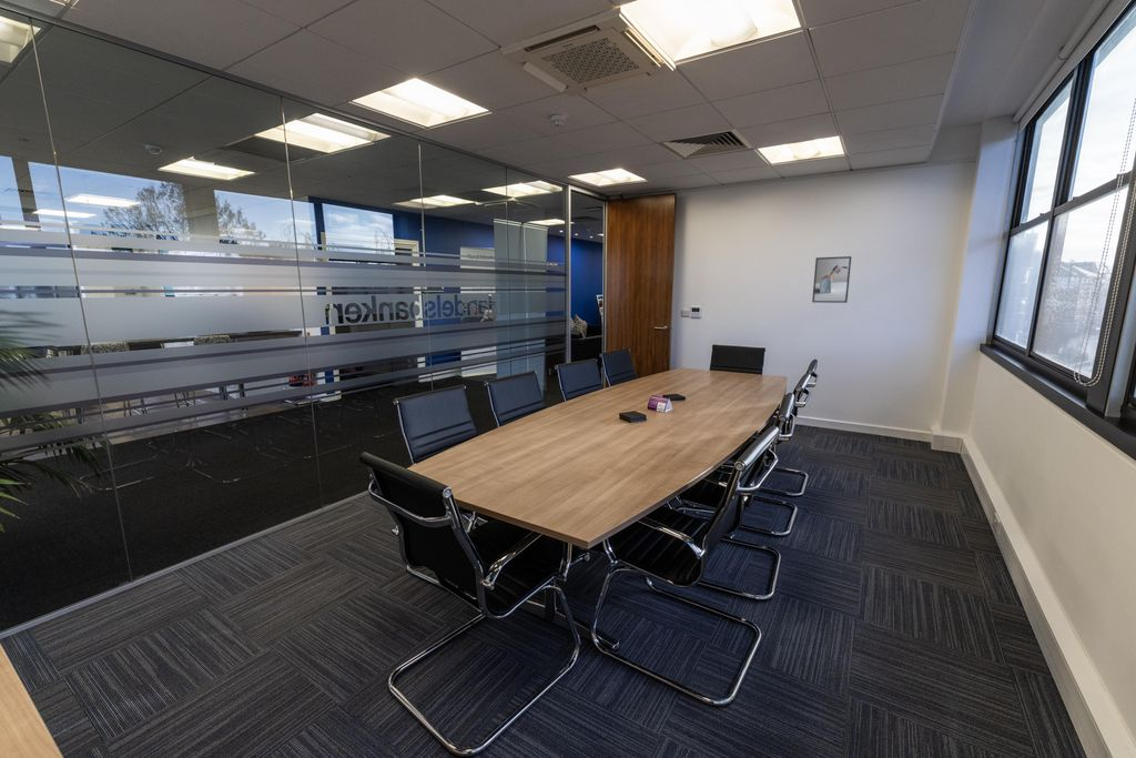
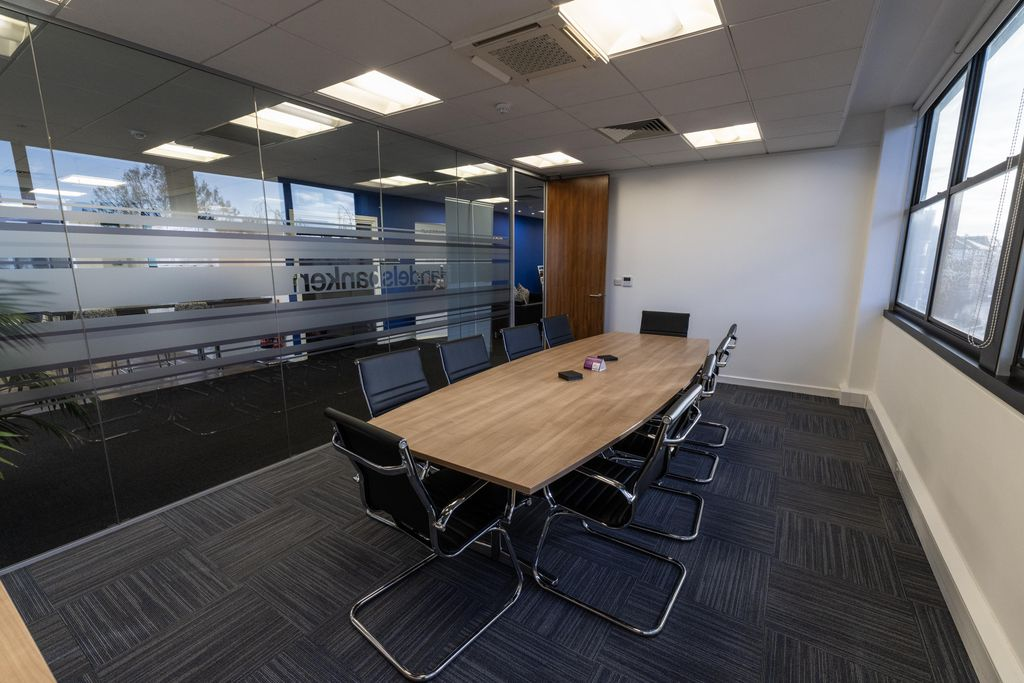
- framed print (831, 280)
